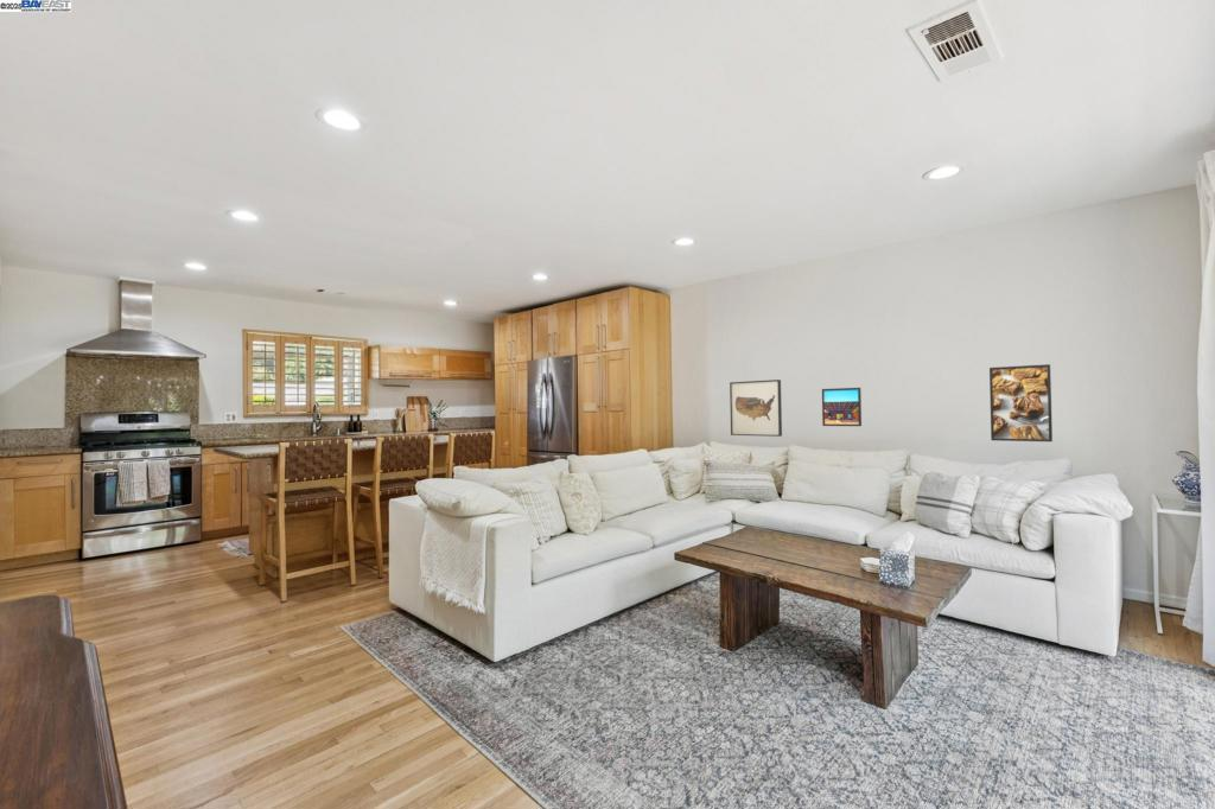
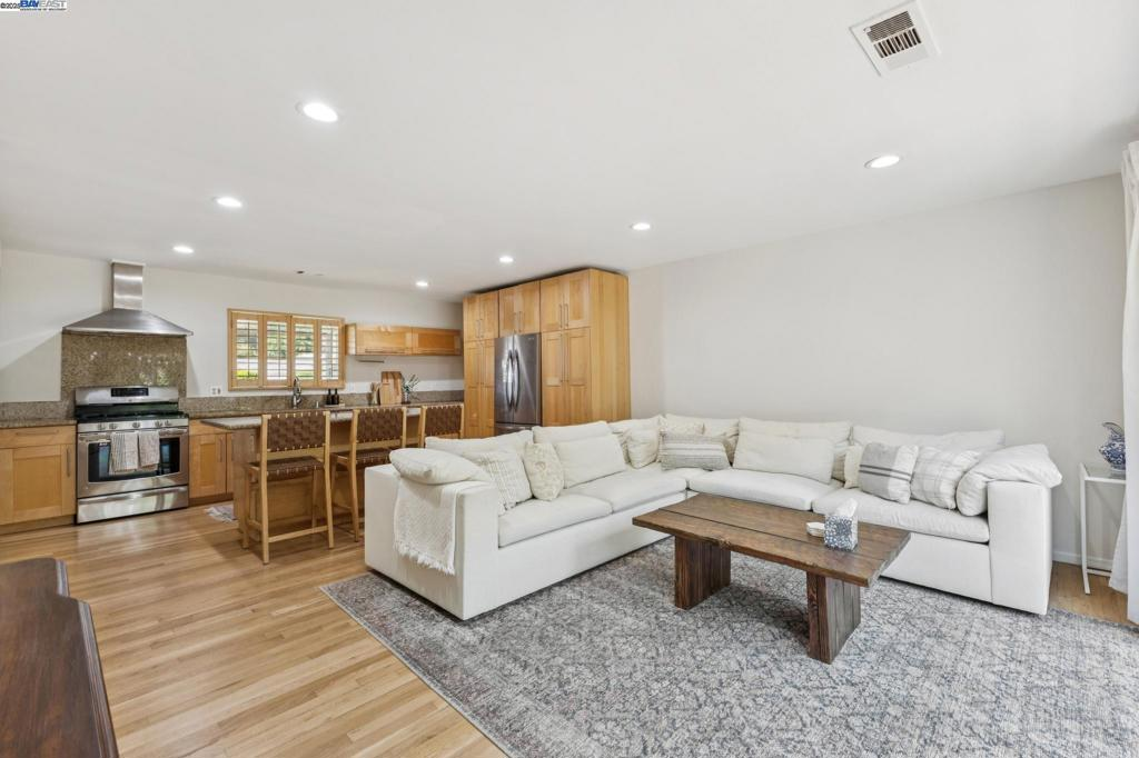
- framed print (841, 407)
- wall art (755, 408)
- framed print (1019, 403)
